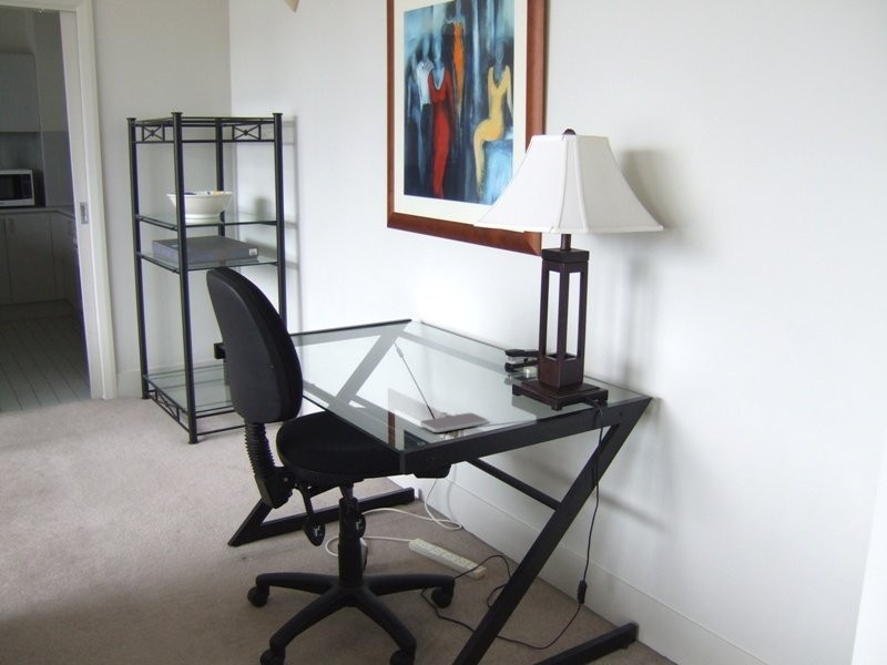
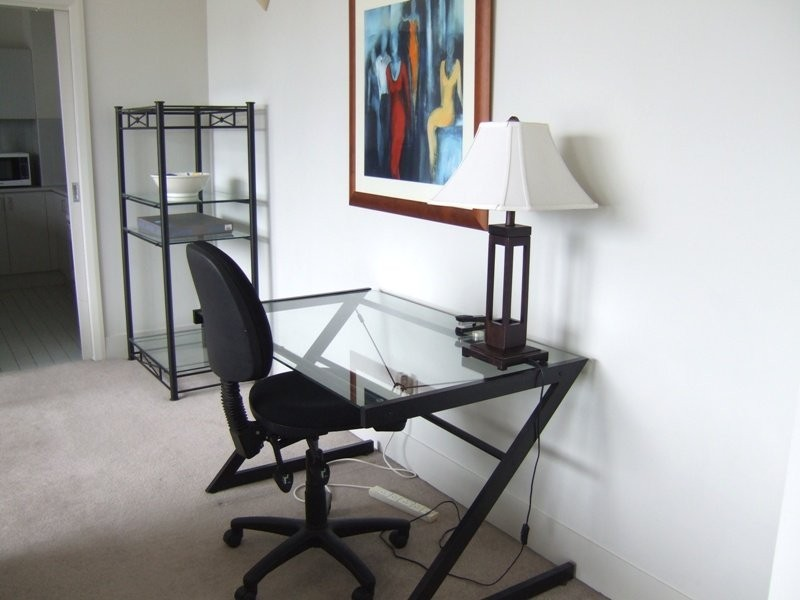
- smartphone (453, 422)
